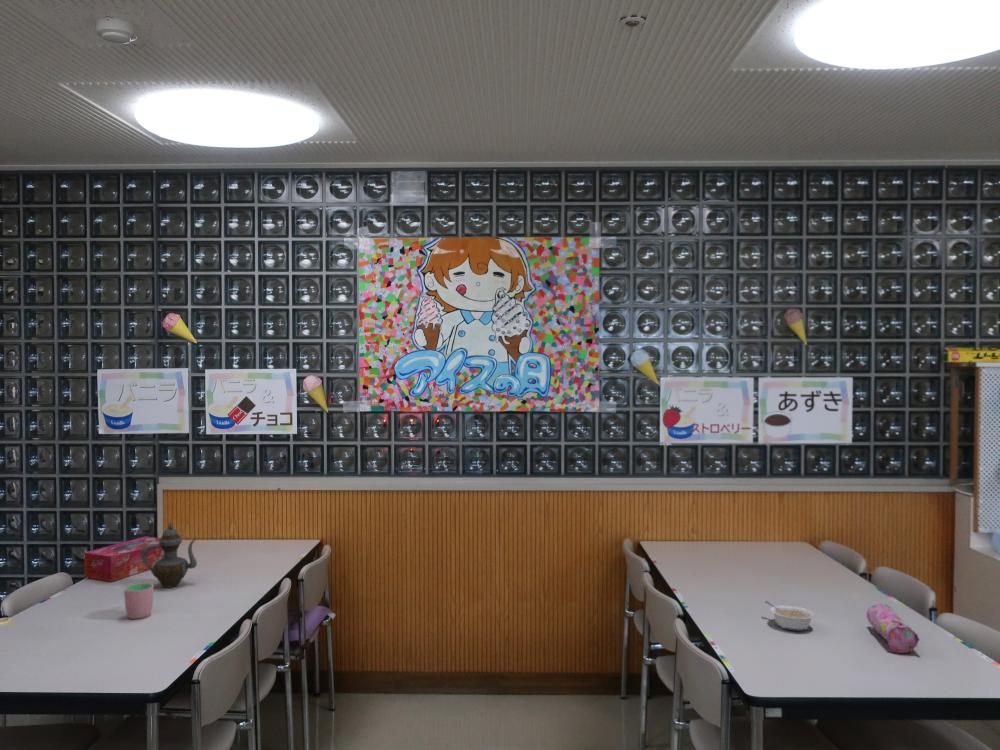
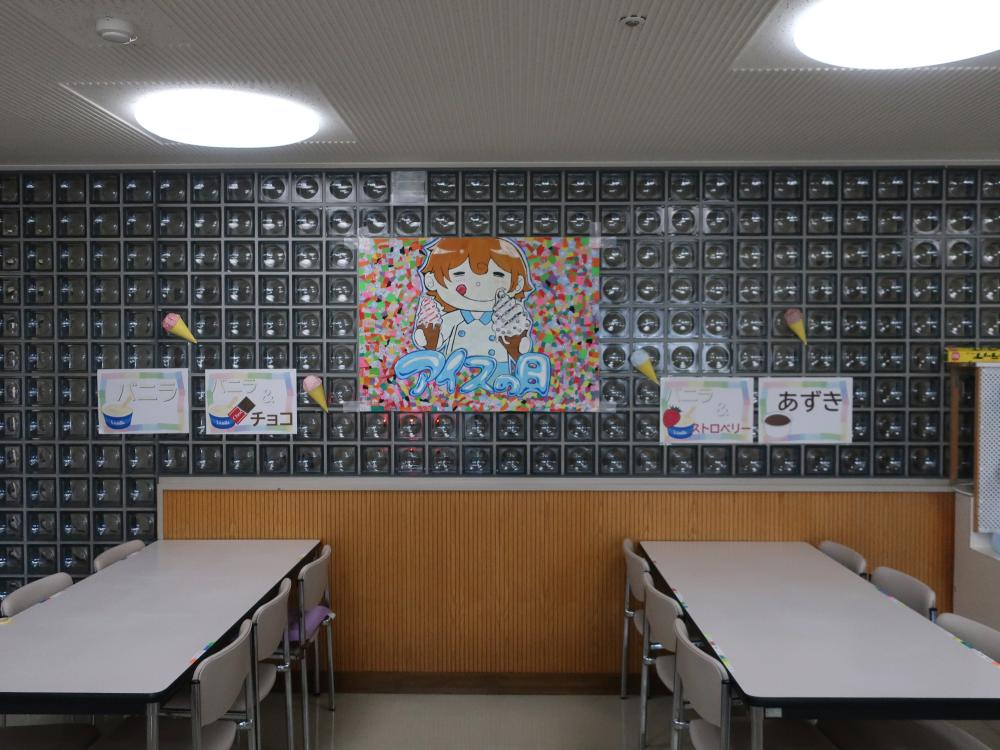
- tissue box (129, 557)
- legume (790, 617)
- pencil case (891, 626)
- teapot (169, 553)
- cup (140, 599)
